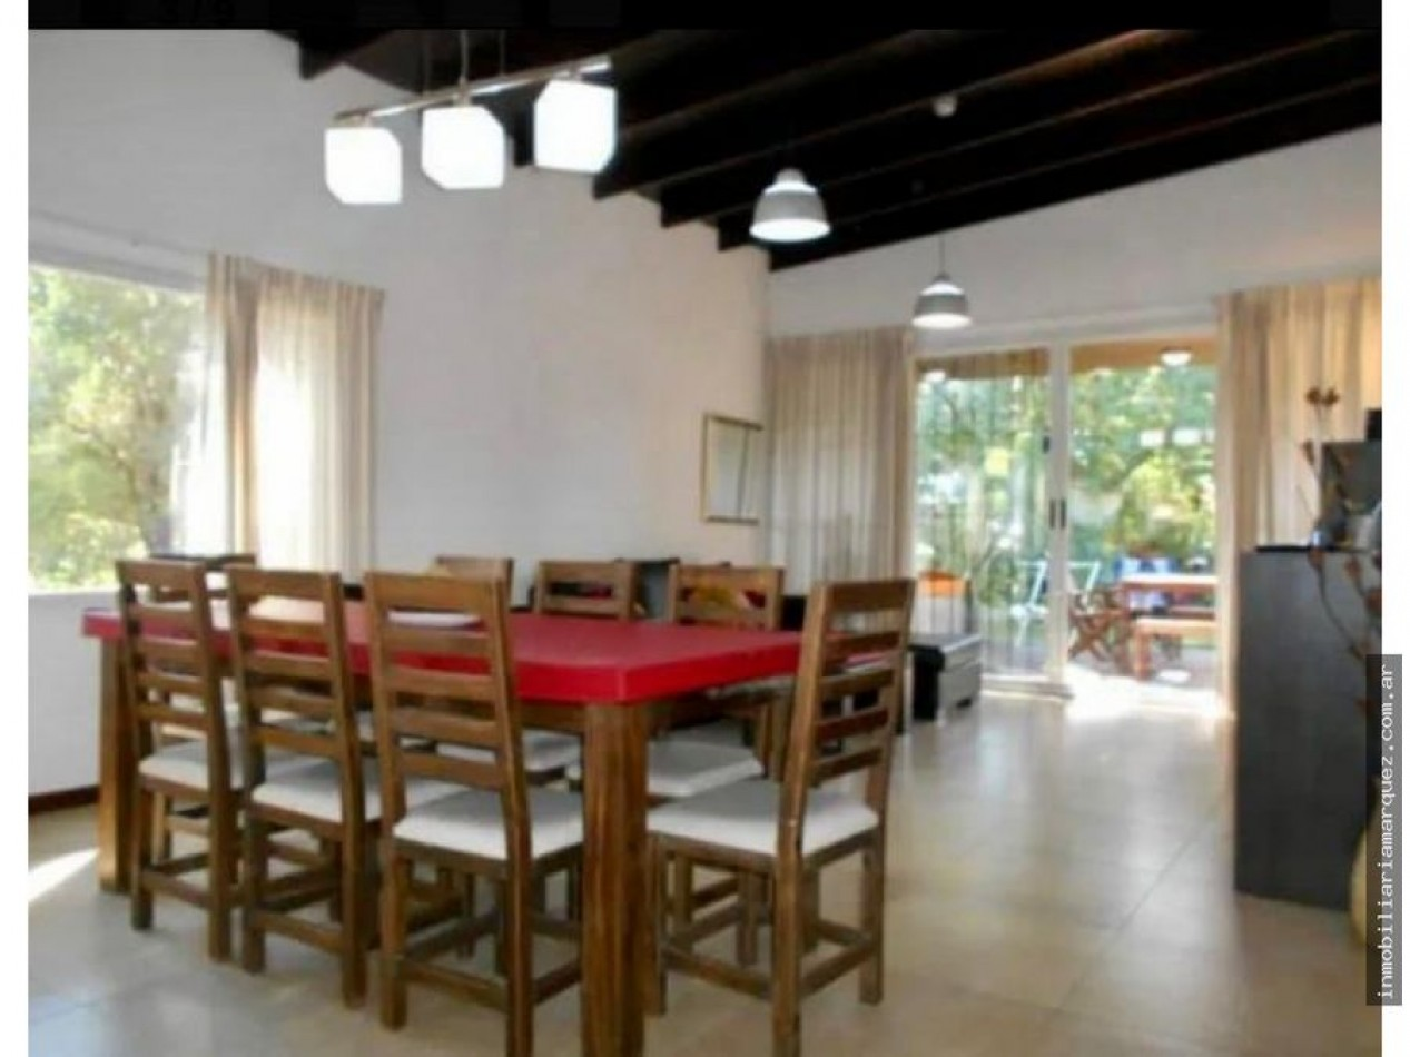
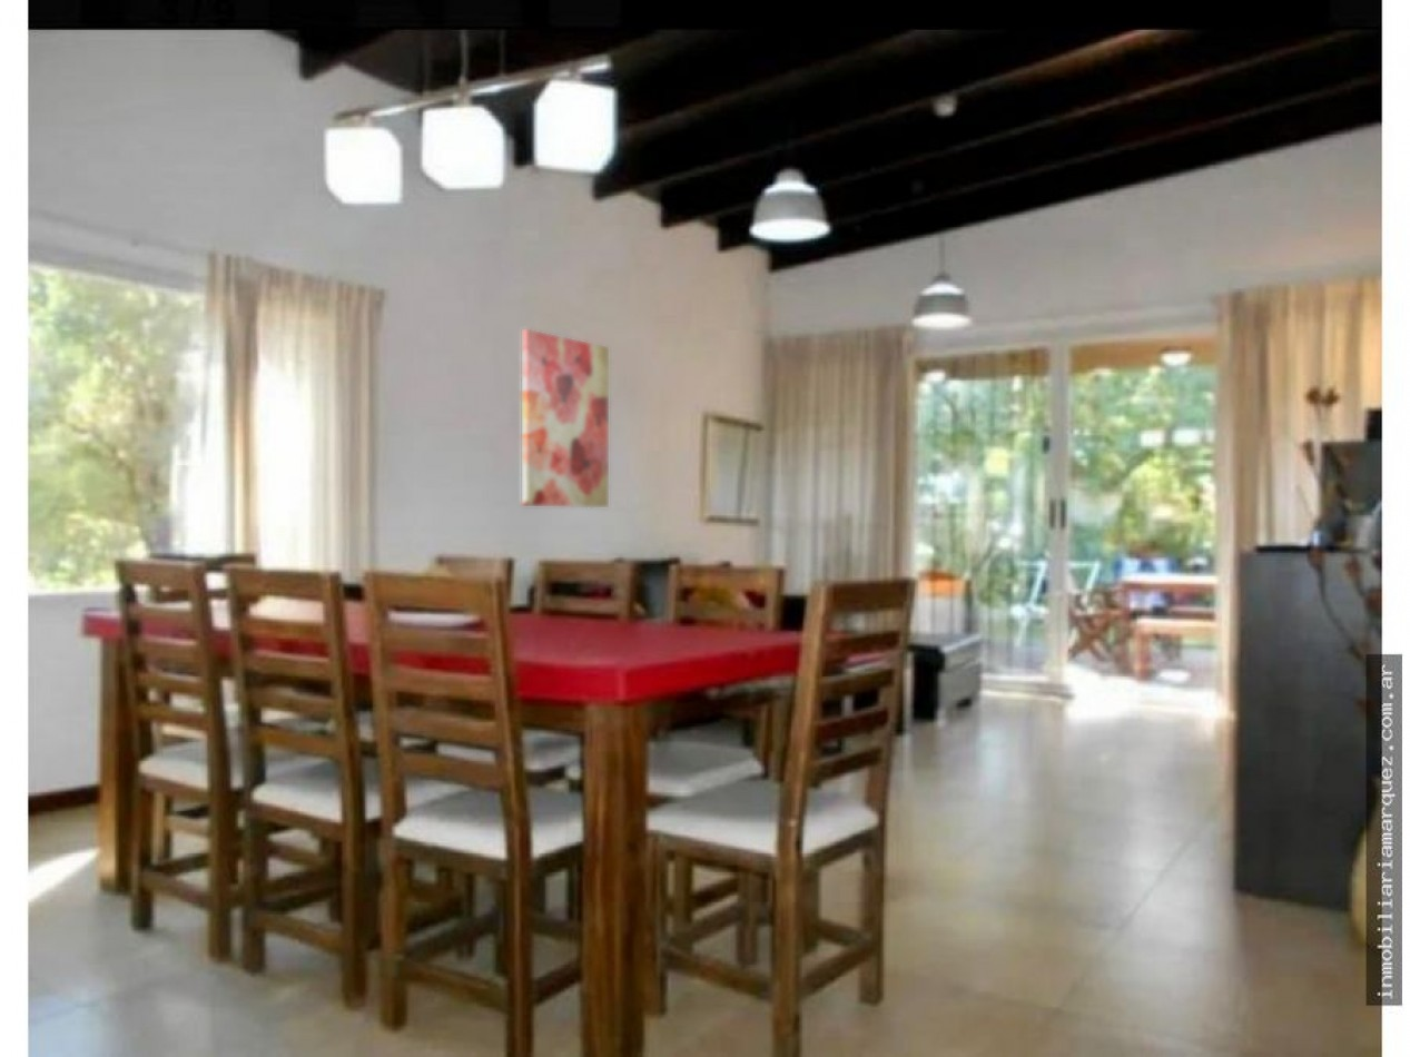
+ wall art (566, 422)
